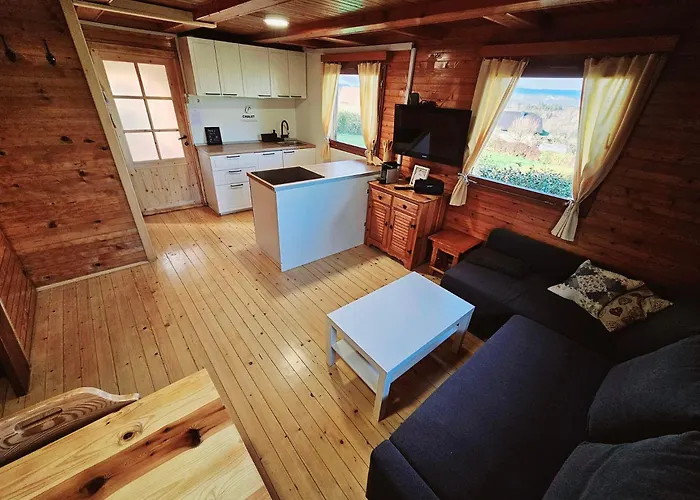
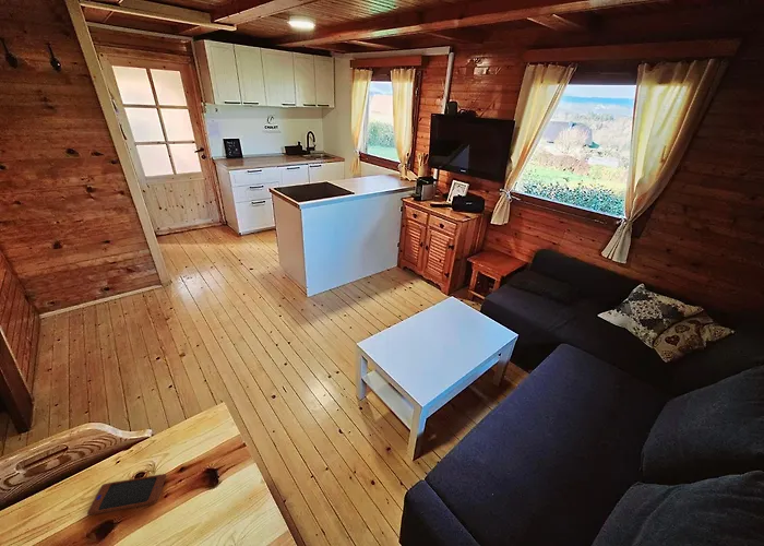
+ smartphone (129, 492)
